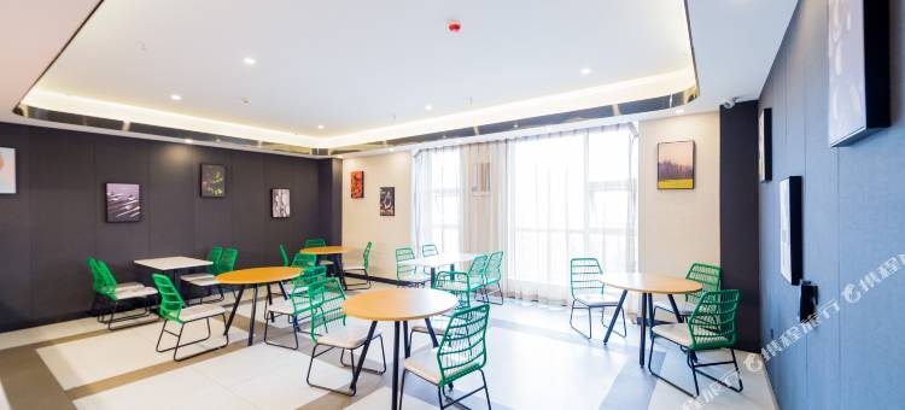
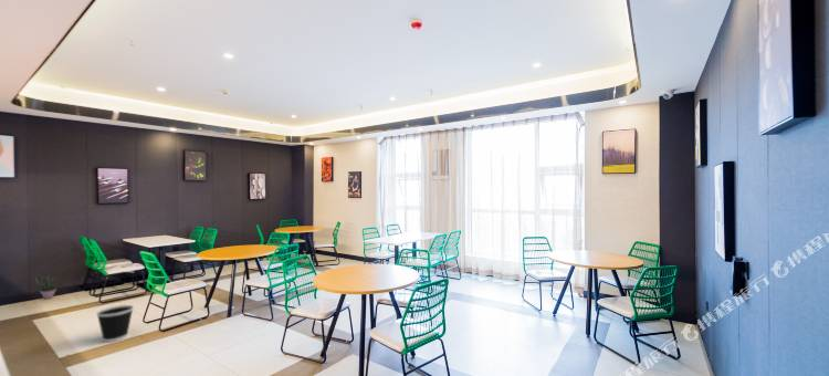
+ potted plant (48, 286)
+ wastebasket (115, 323)
